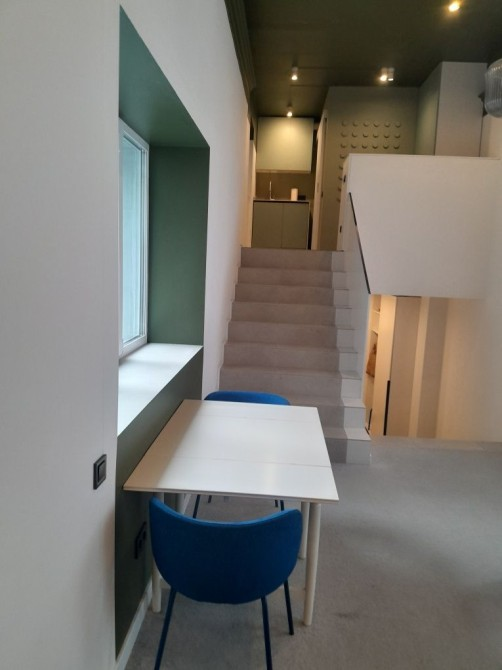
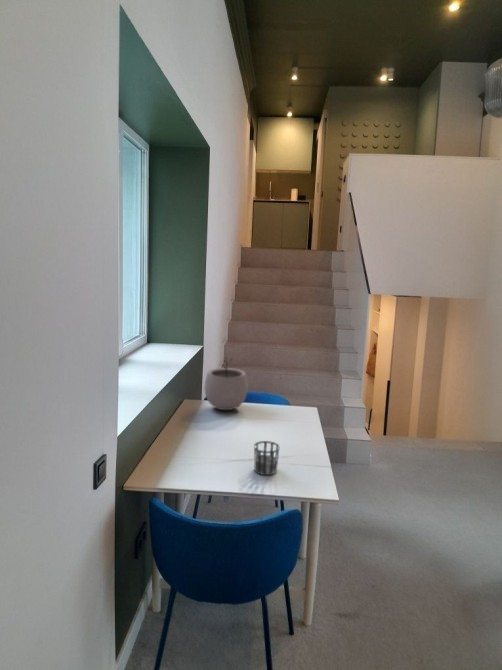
+ plant pot (226, 382)
+ cup (266, 458)
